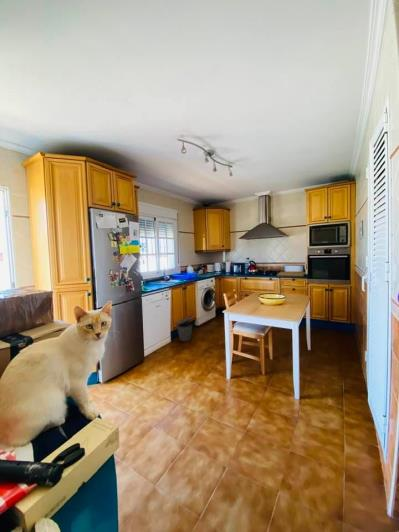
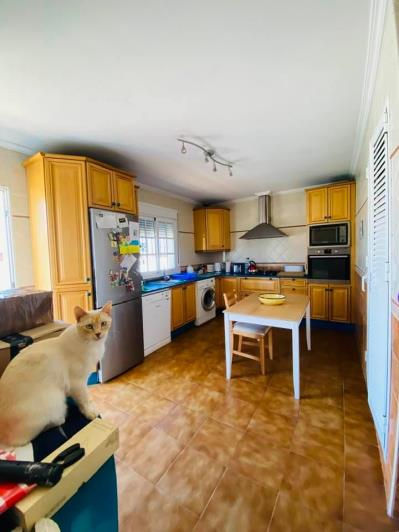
- trash can (184, 328)
